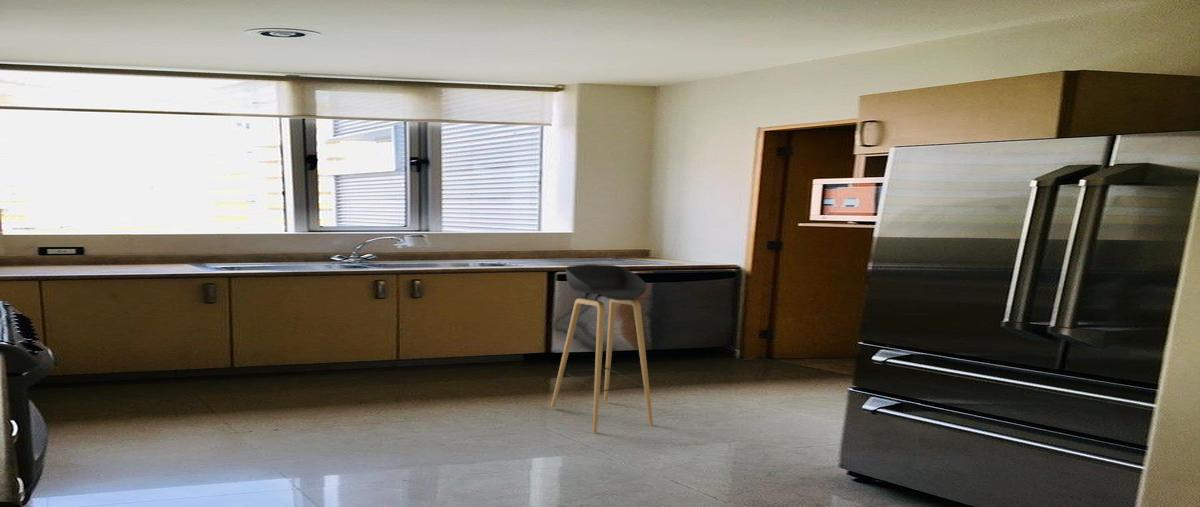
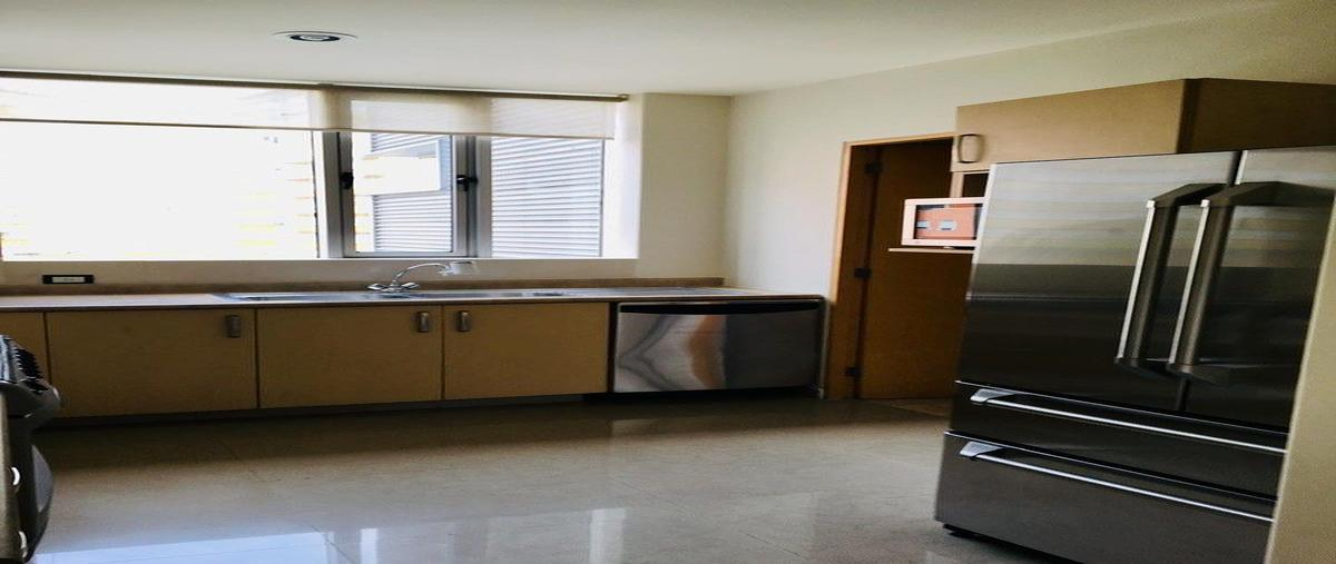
- stool (602, 343)
